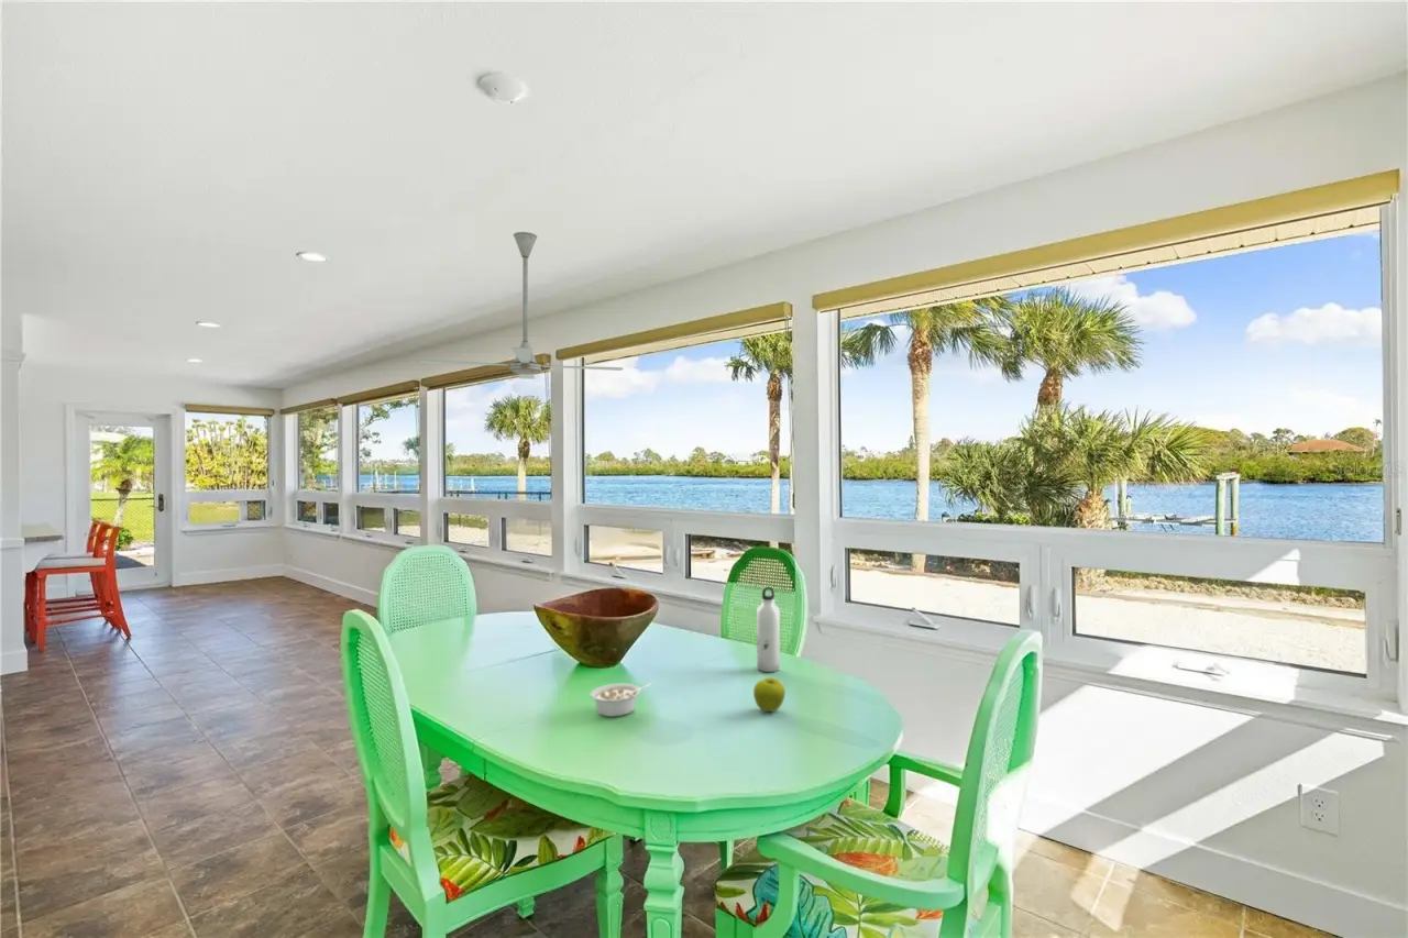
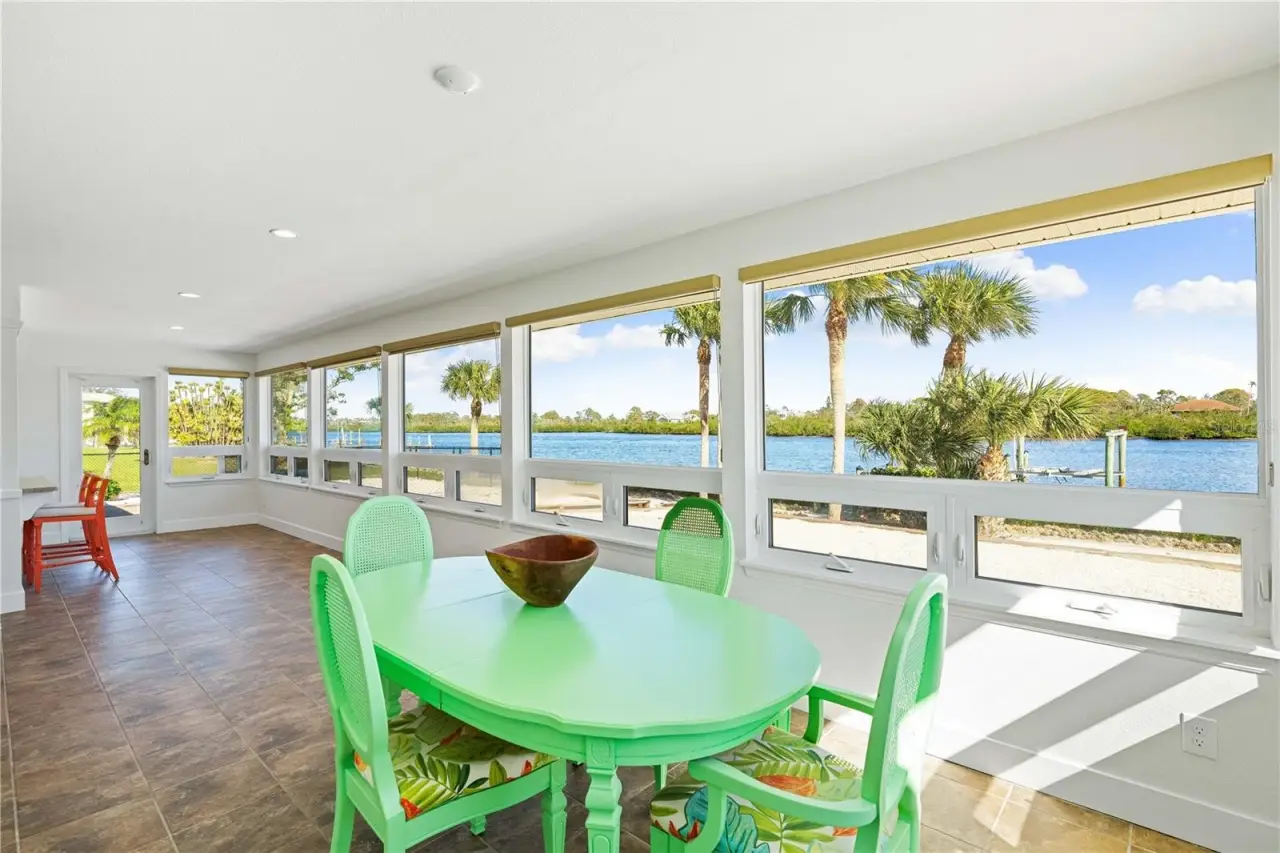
- fruit (769, 694)
- water bottle (768, 628)
- legume (617, 698)
- ceiling fan (525, 305)
